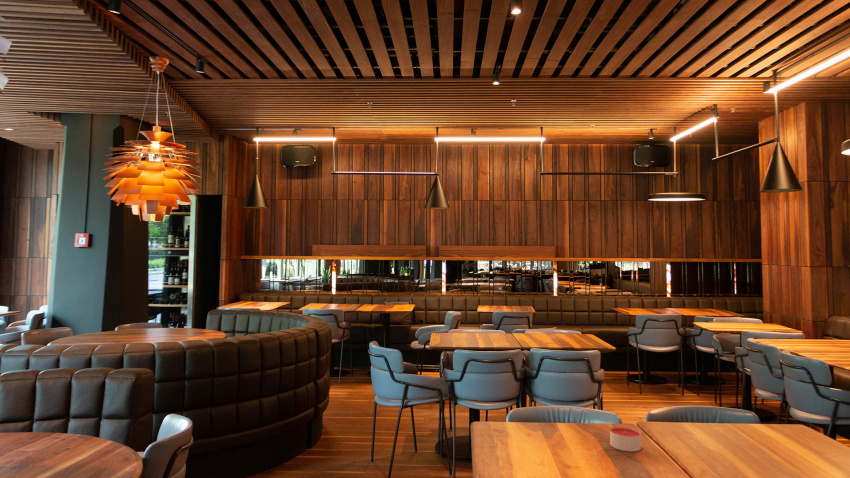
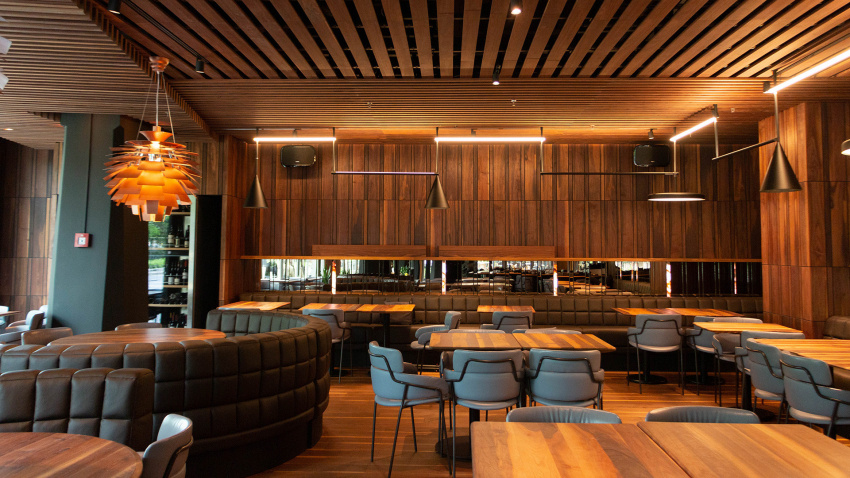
- candle (625, 438)
